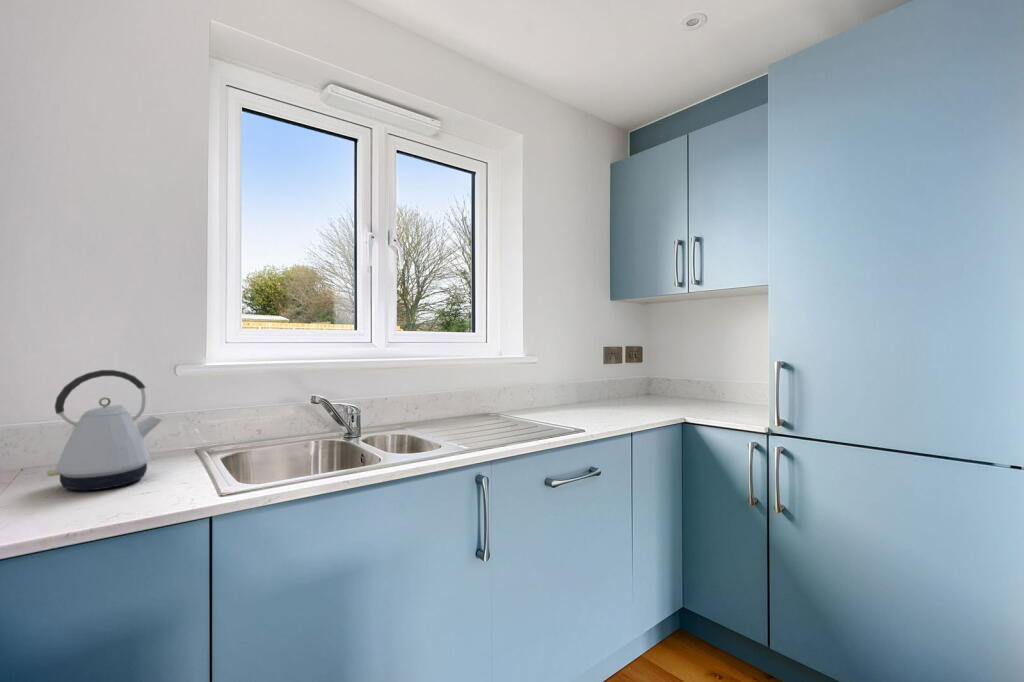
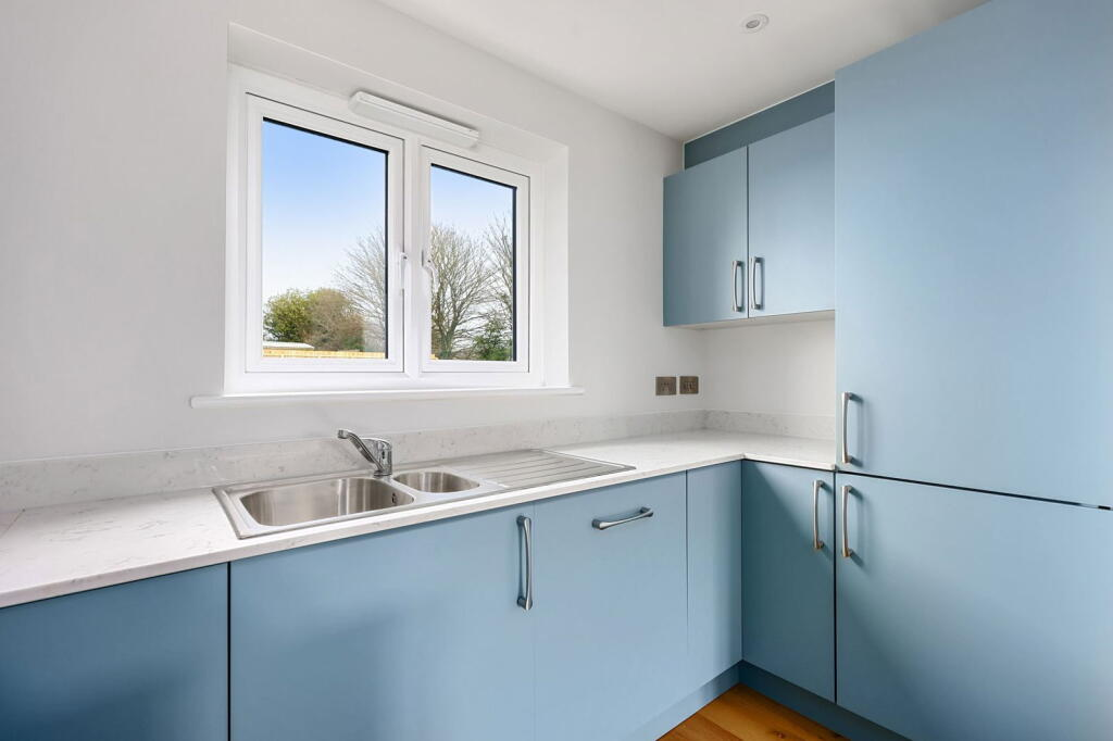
- kettle (108, 426)
